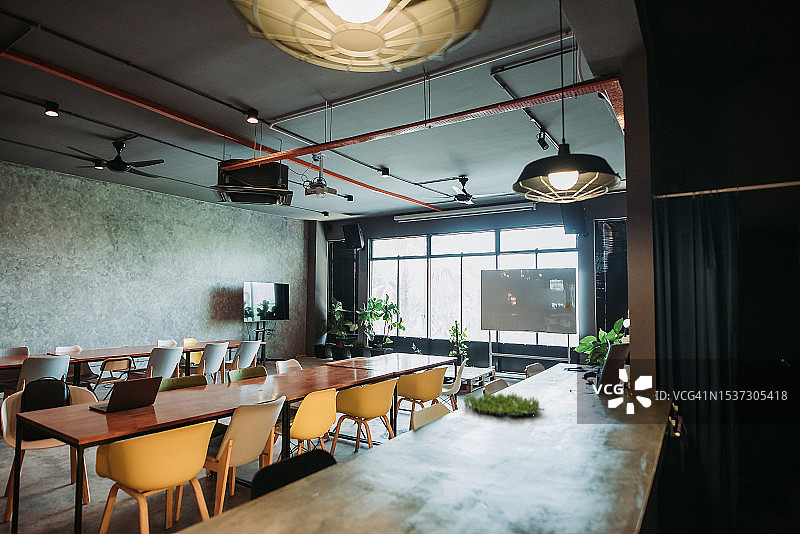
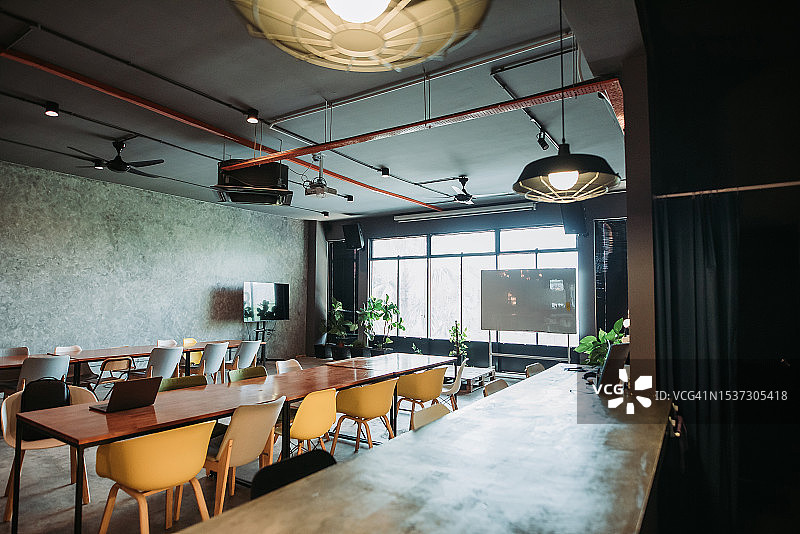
- plant (503, 403)
